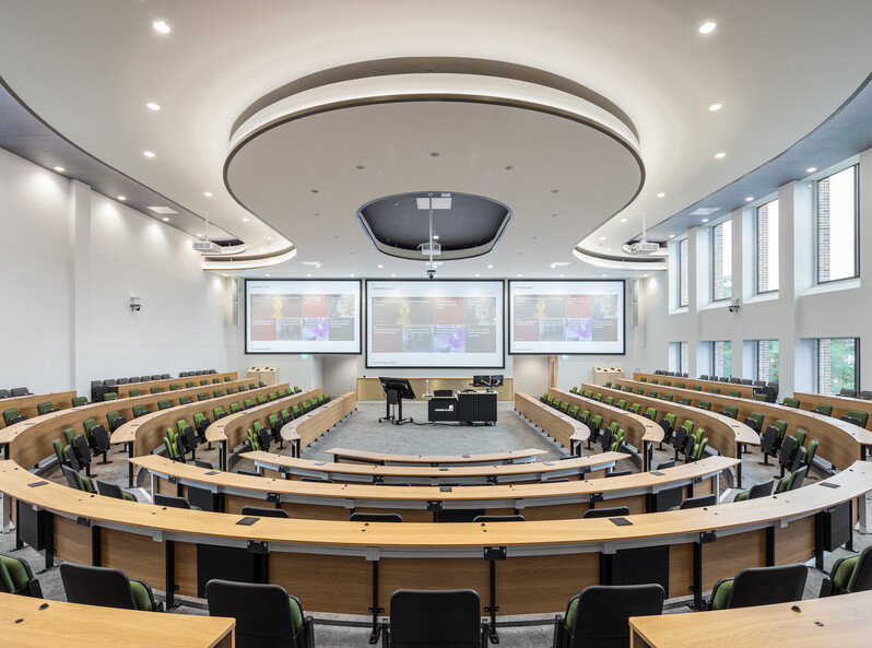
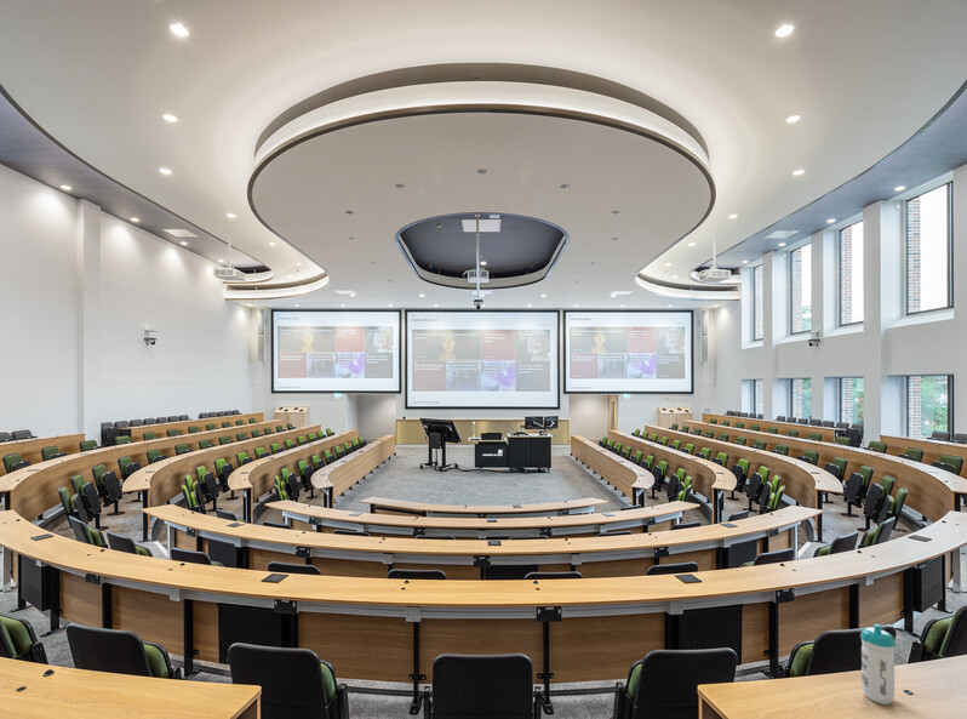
+ water bottle (877, 661)
